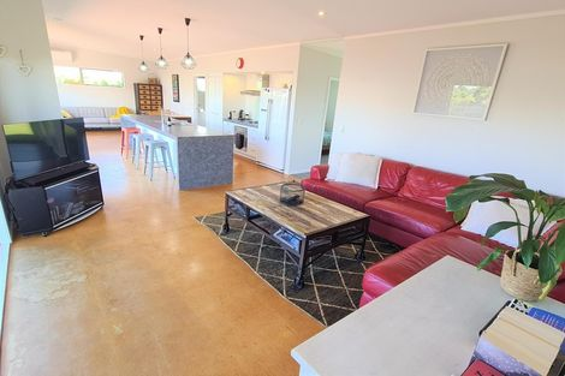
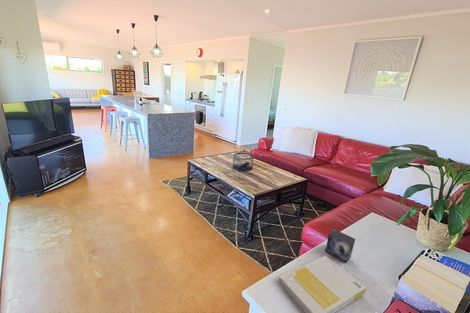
+ small box (339, 245)
+ book (321, 284)
